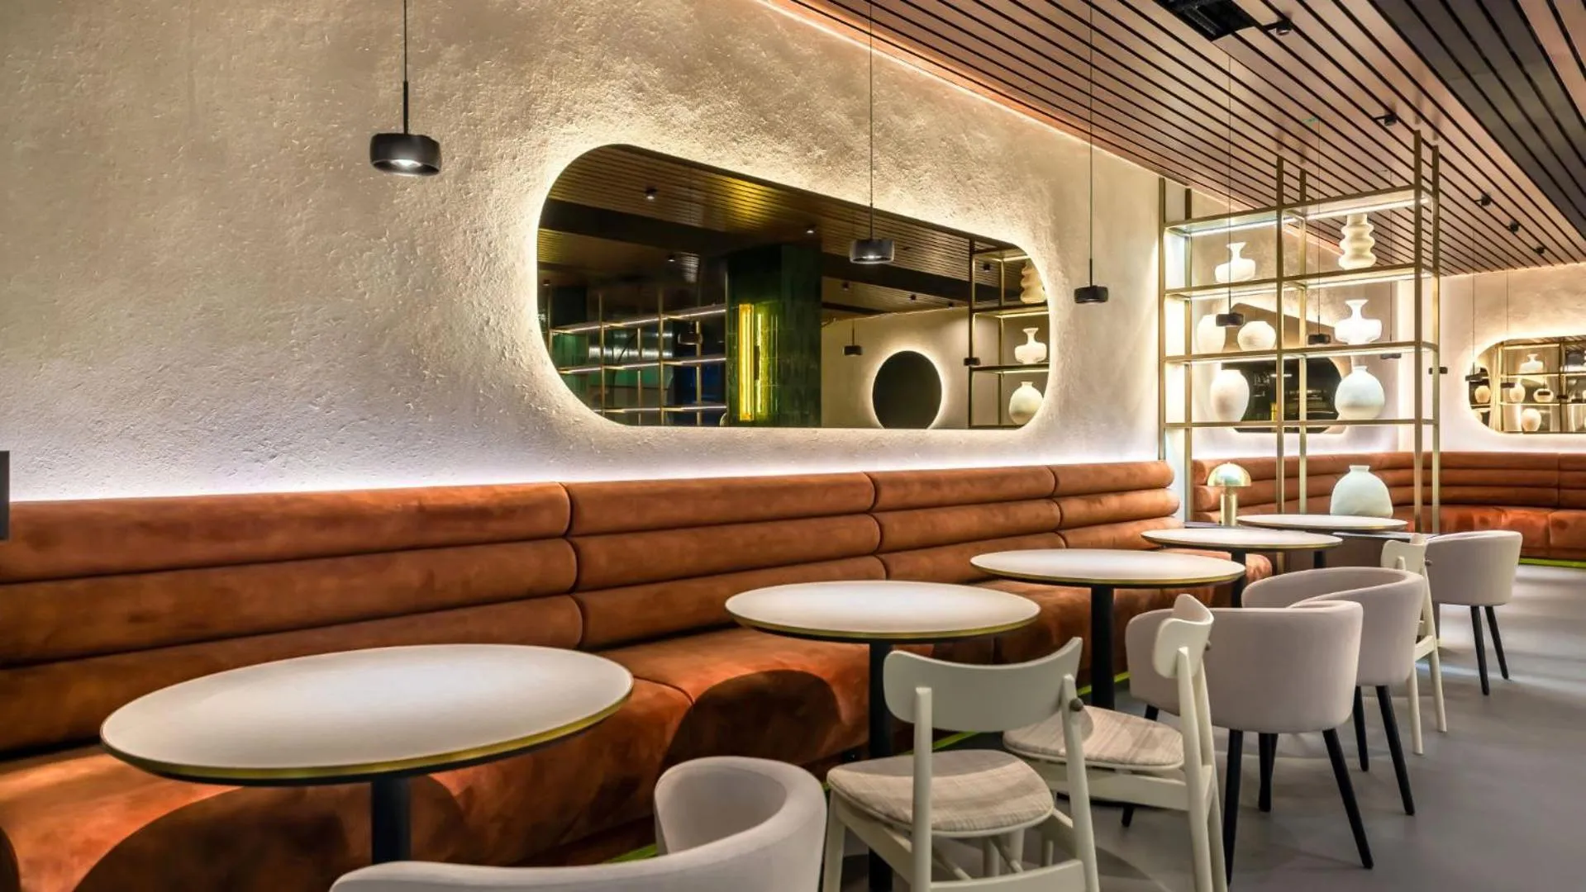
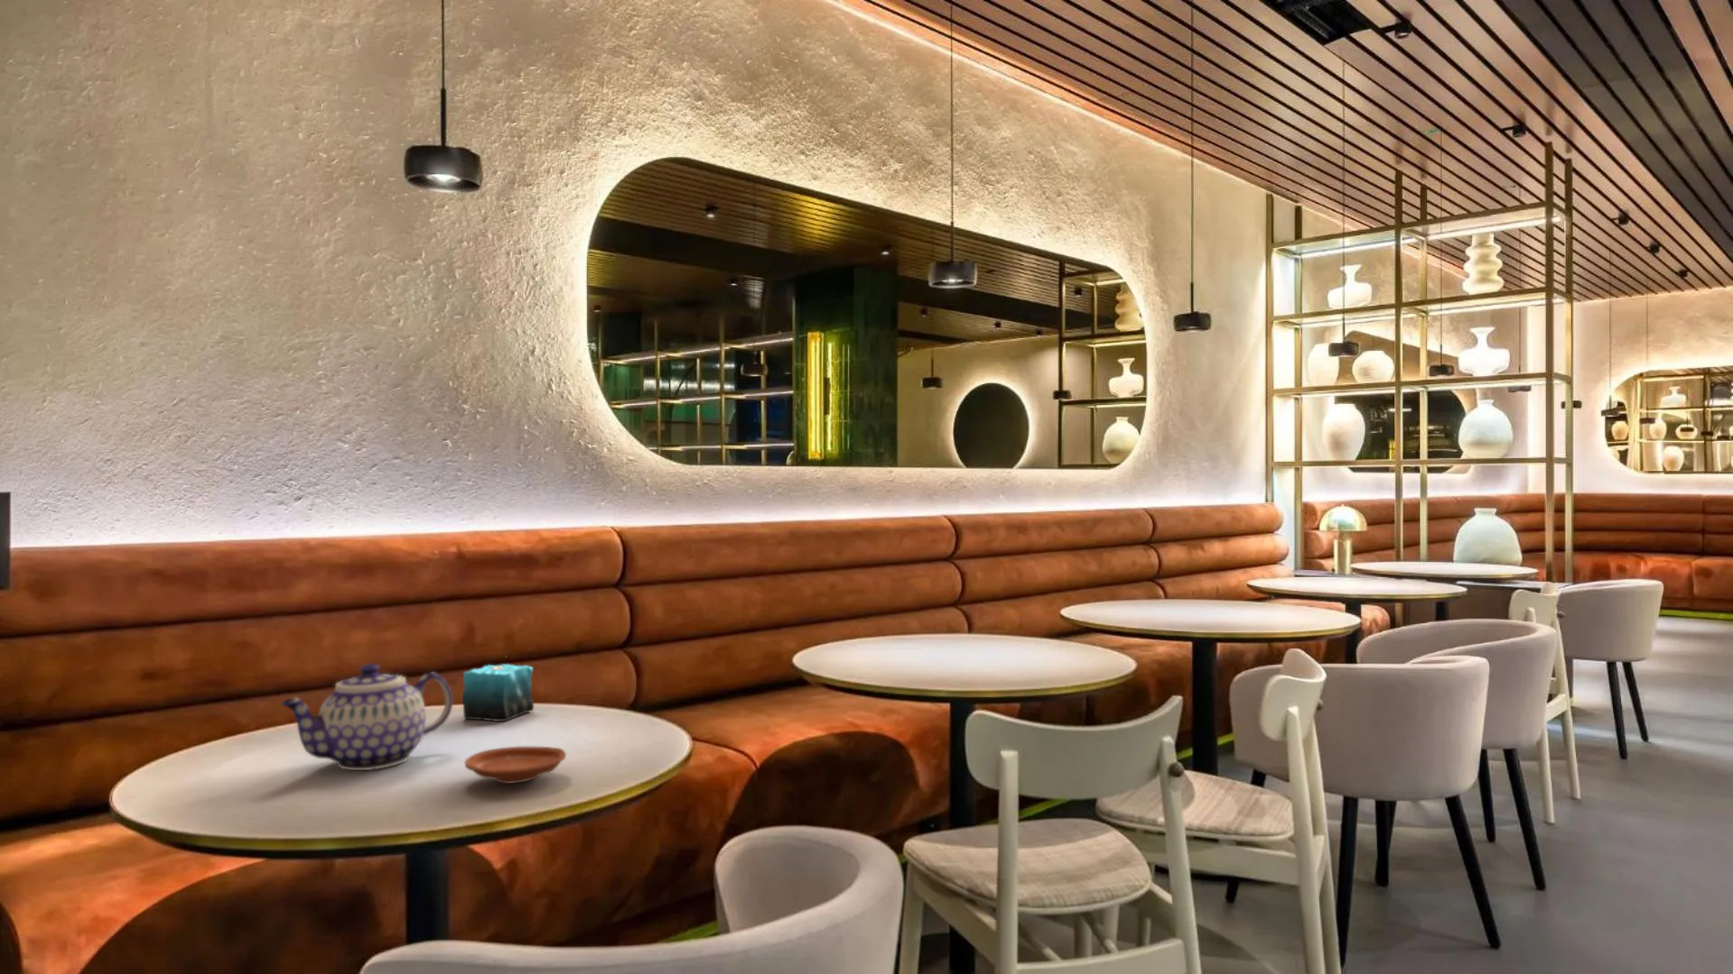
+ teapot (371, 712)
+ candle (496, 681)
+ plate (515, 767)
